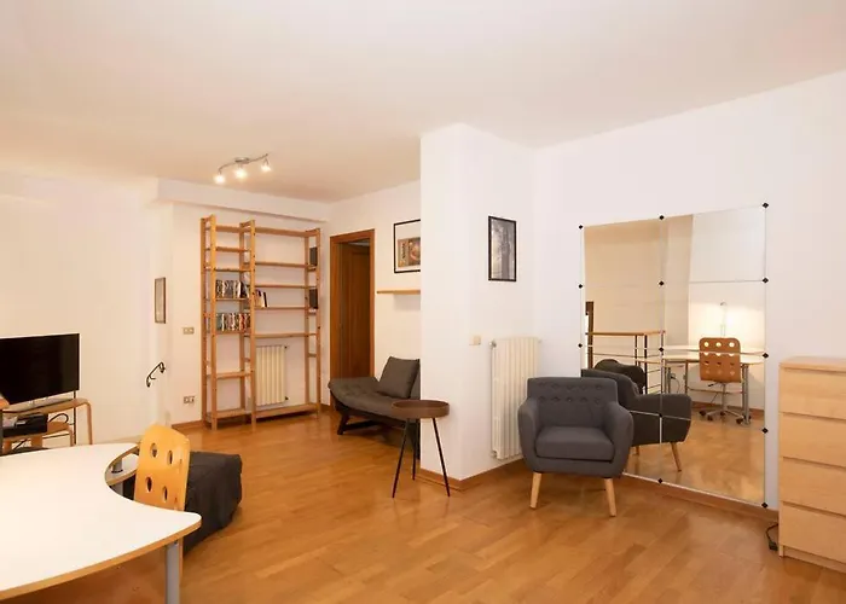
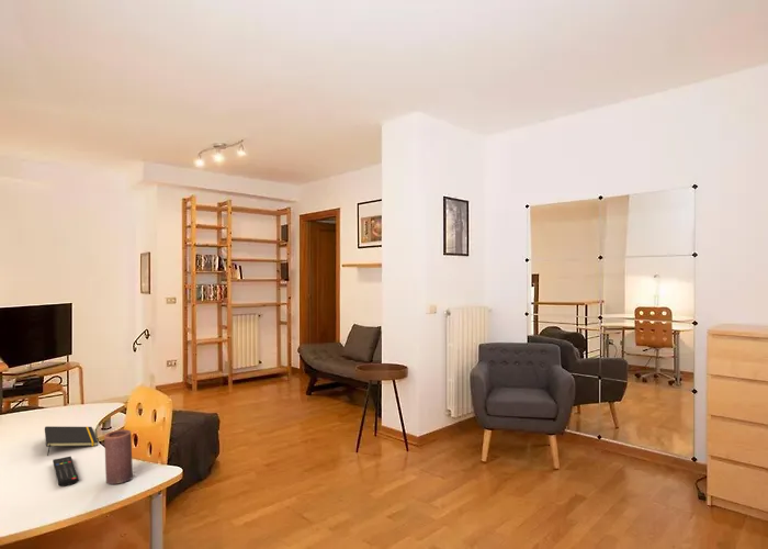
+ notepad (70, 436)
+ remote control (65, 470)
+ candle (118, 456)
